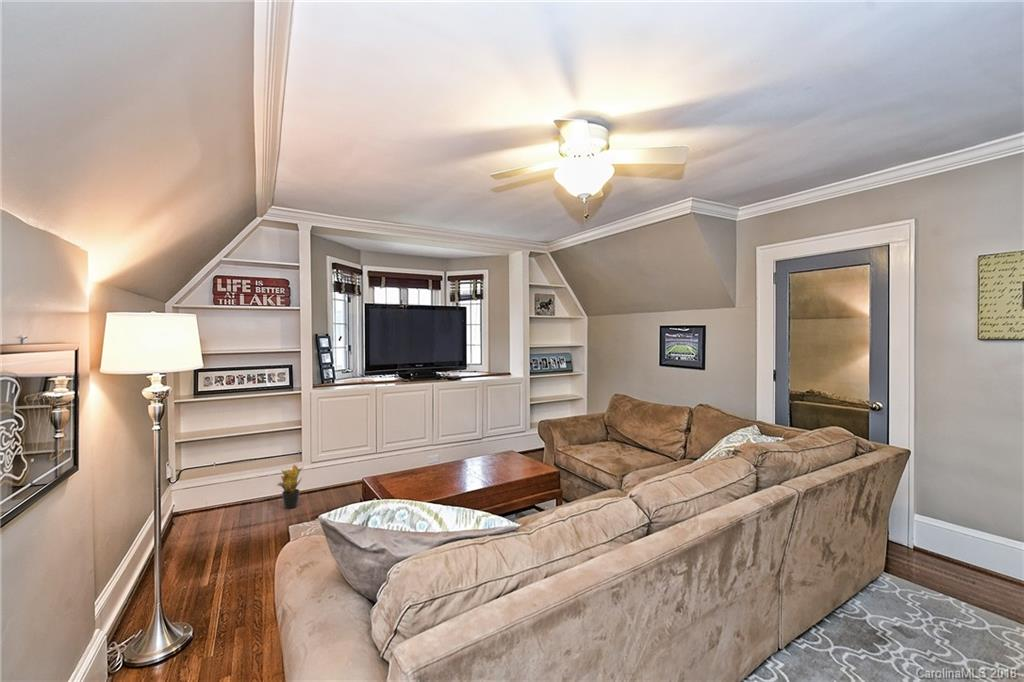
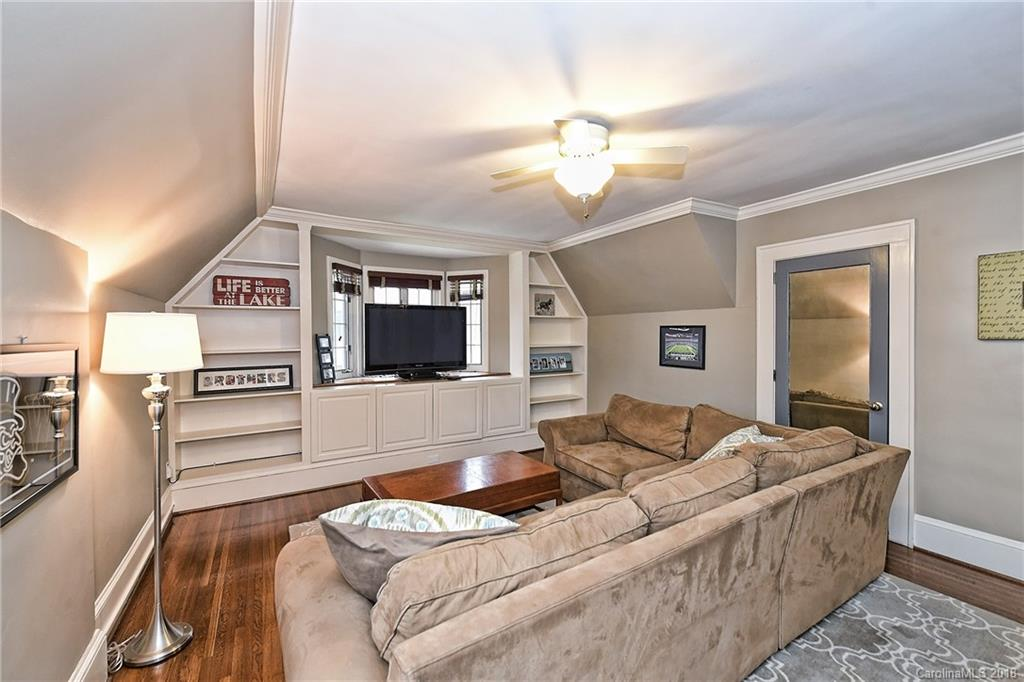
- potted plant (290, 484)
